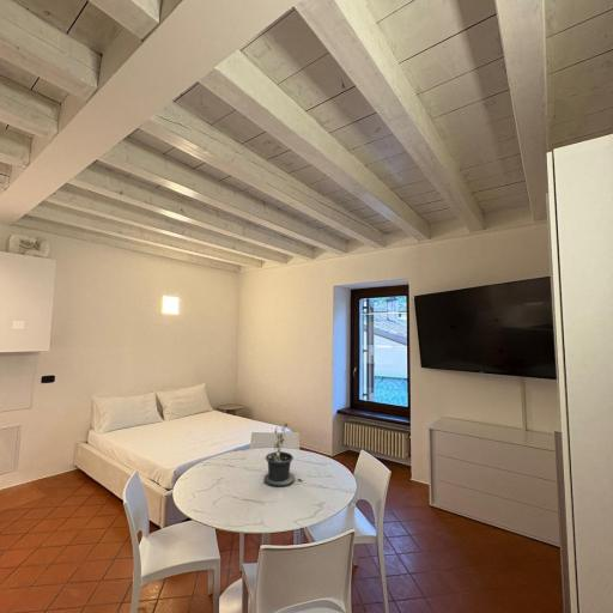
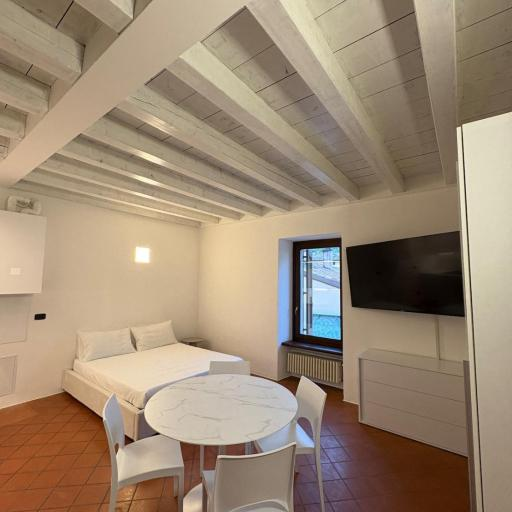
- potted plant (280, 451)
